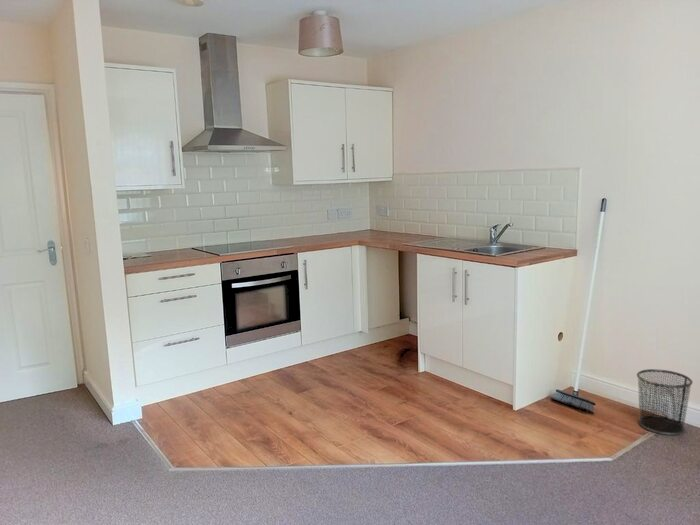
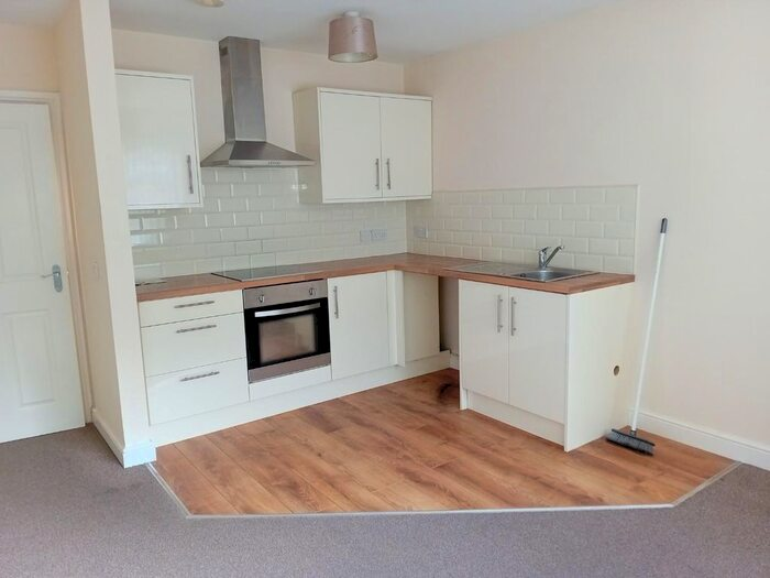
- waste bin (662, 401)
